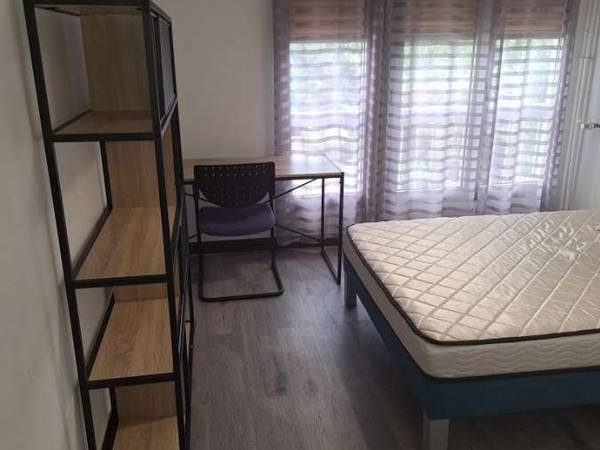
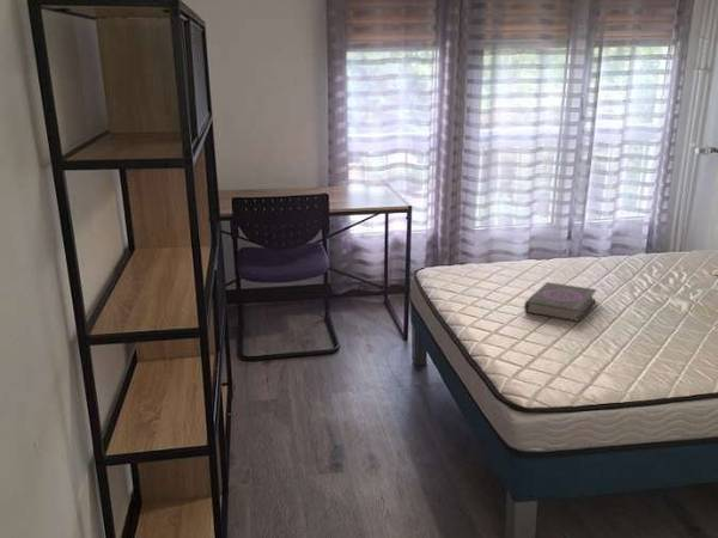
+ book (560, 300)
